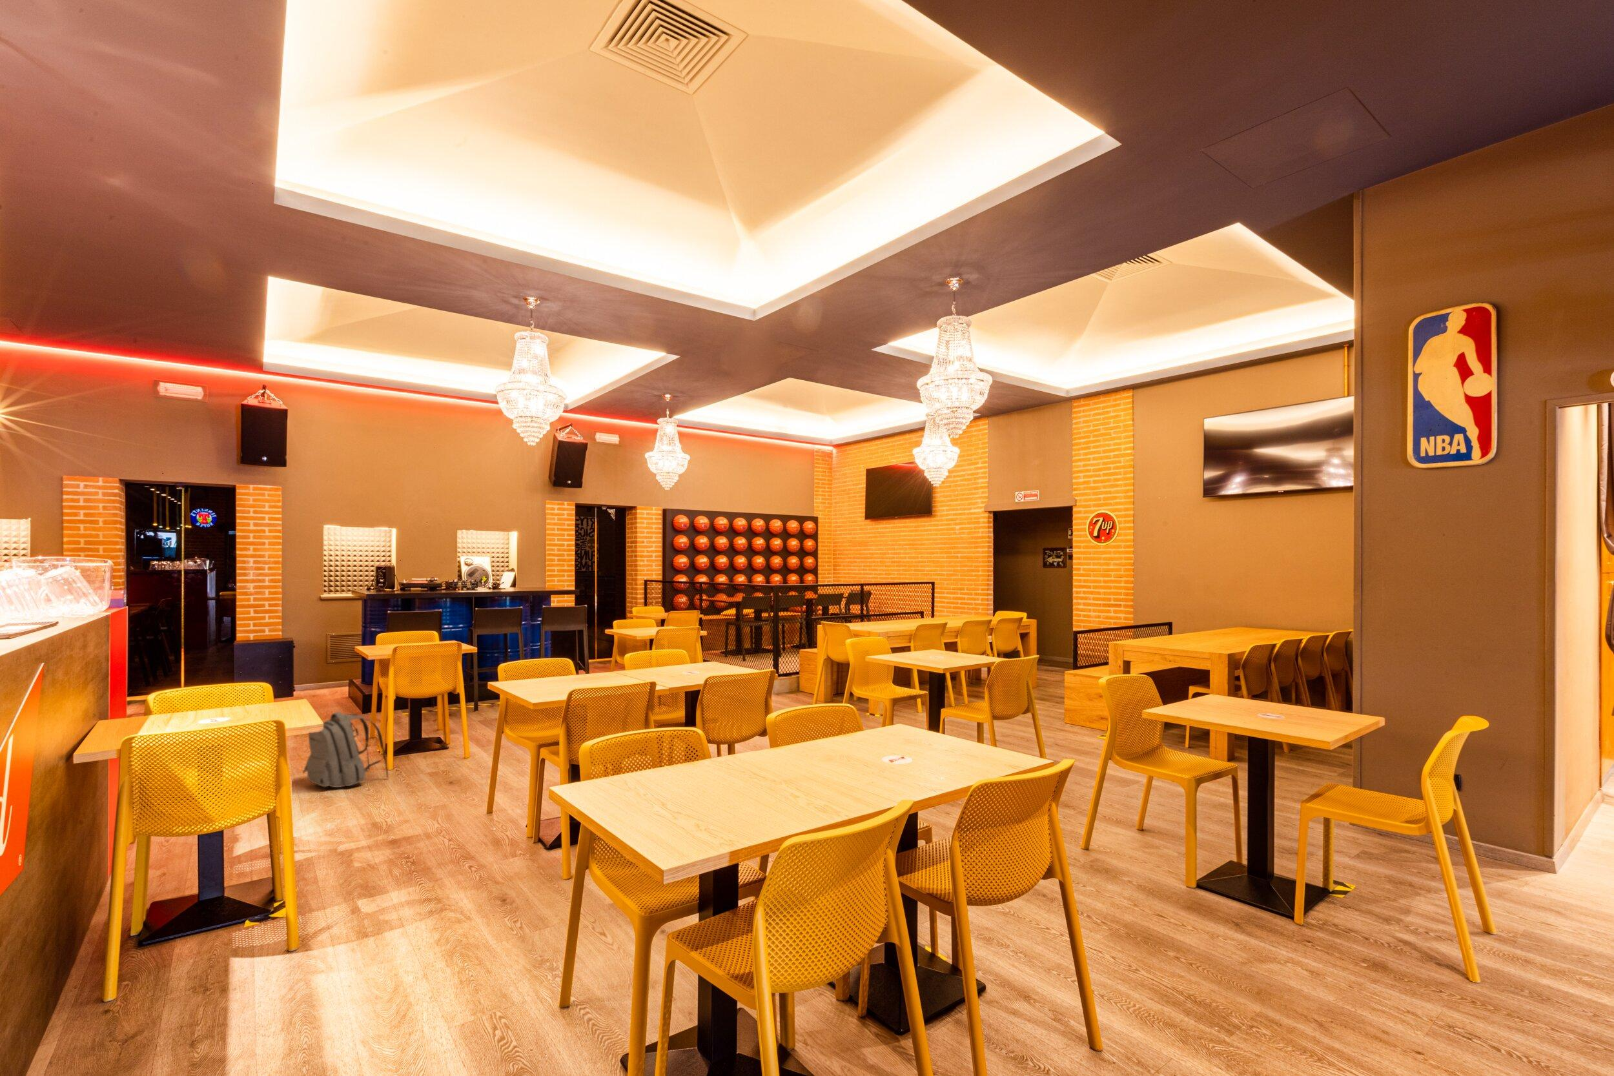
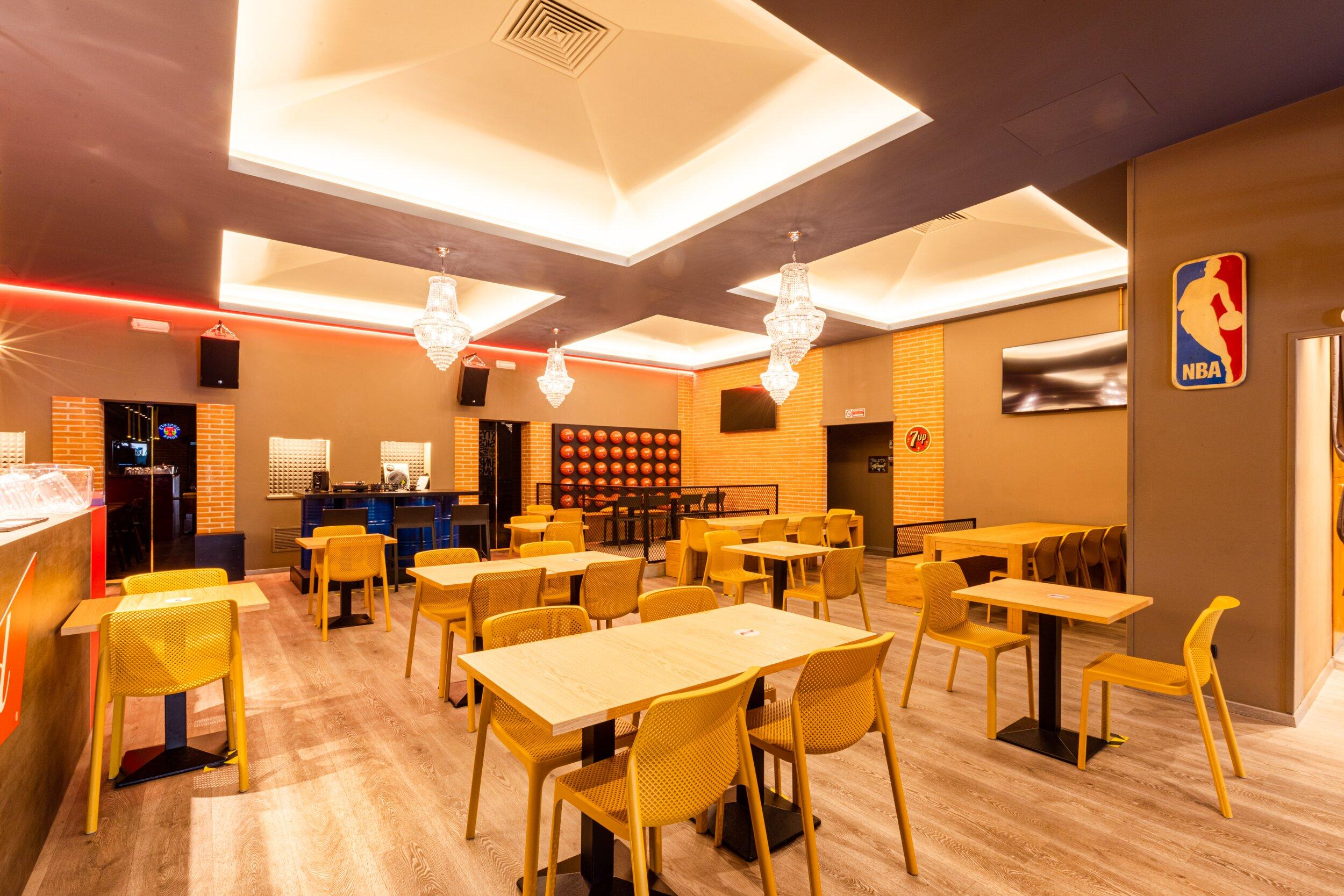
- backpack (345, 746)
